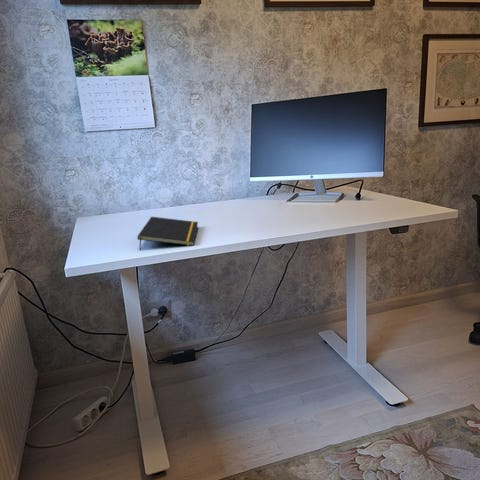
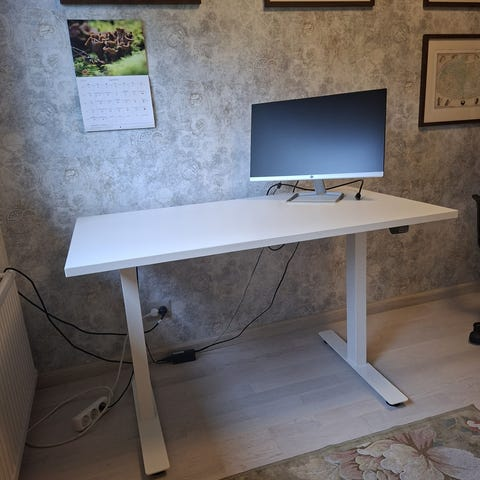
- notepad (170, 230)
